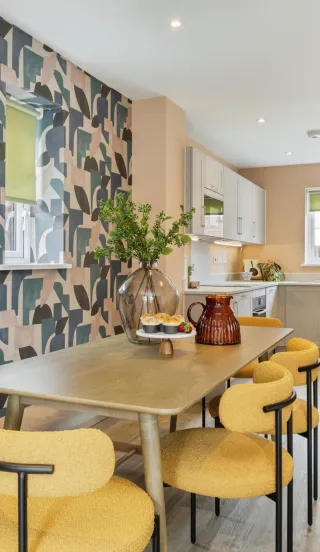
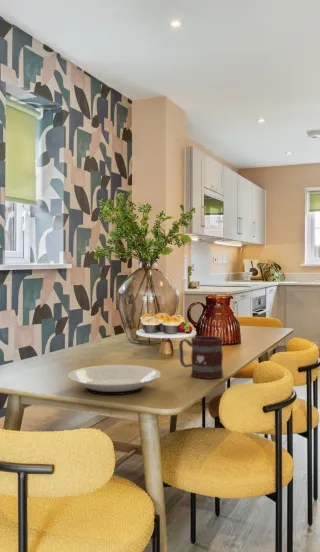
+ plate (114, 380)
+ mug (200, 356)
